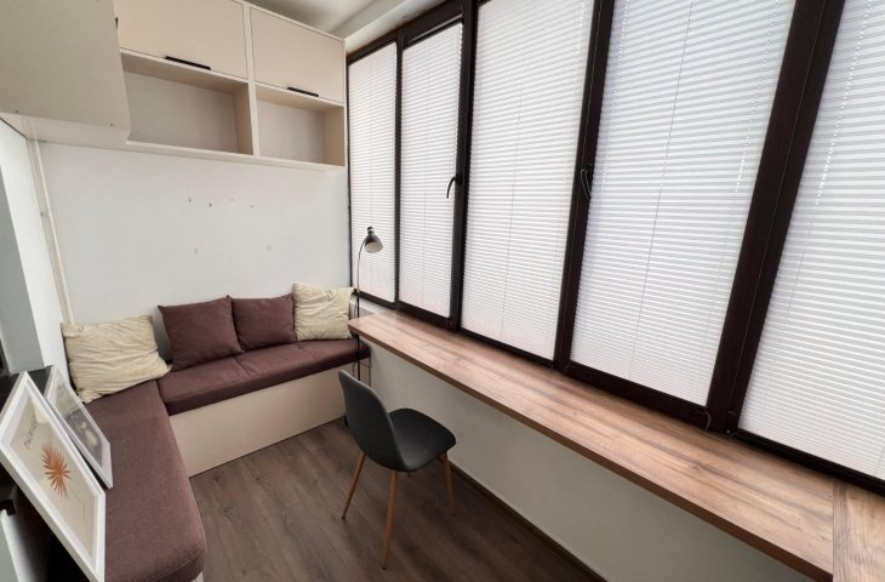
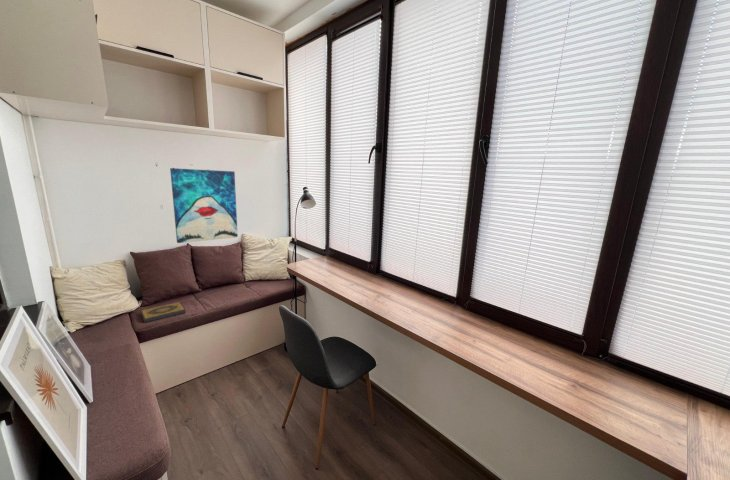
+ wall art (206, 205)
+ hardback book (163, 311)
